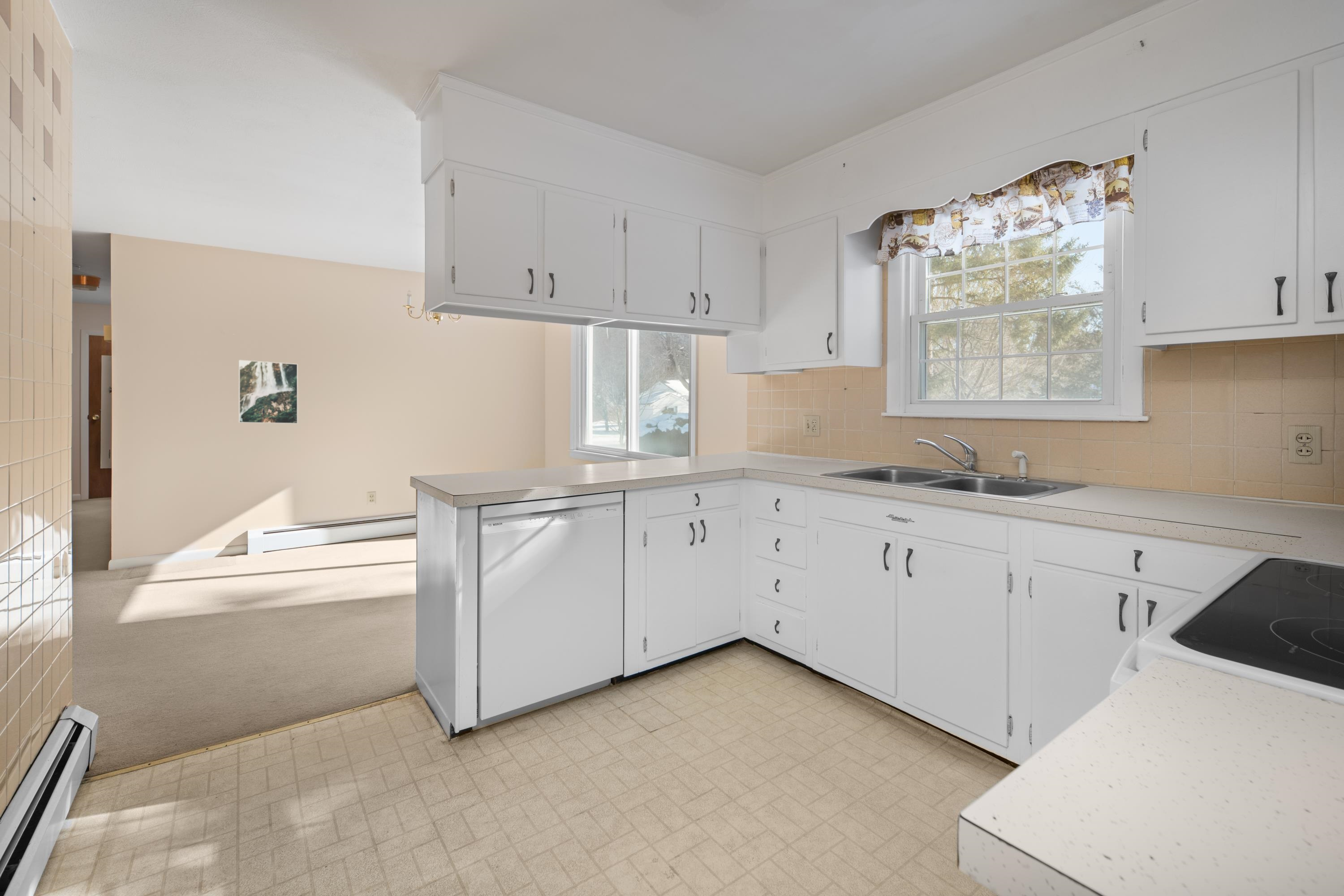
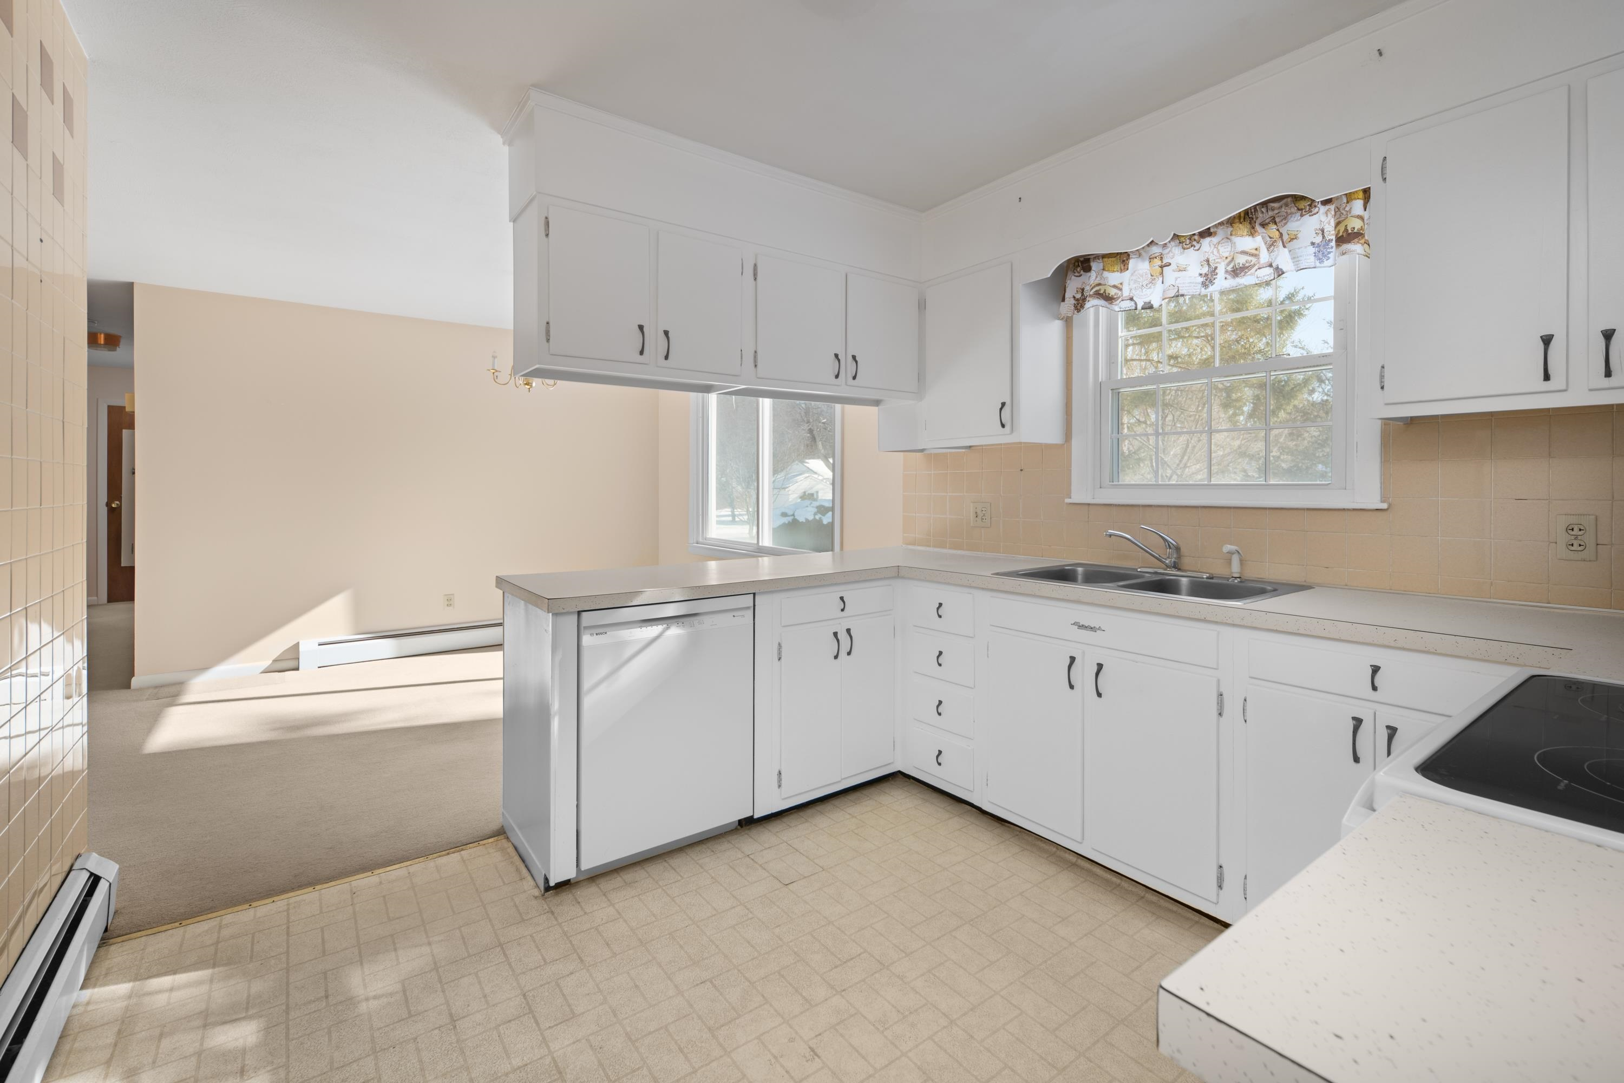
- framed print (269, 392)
